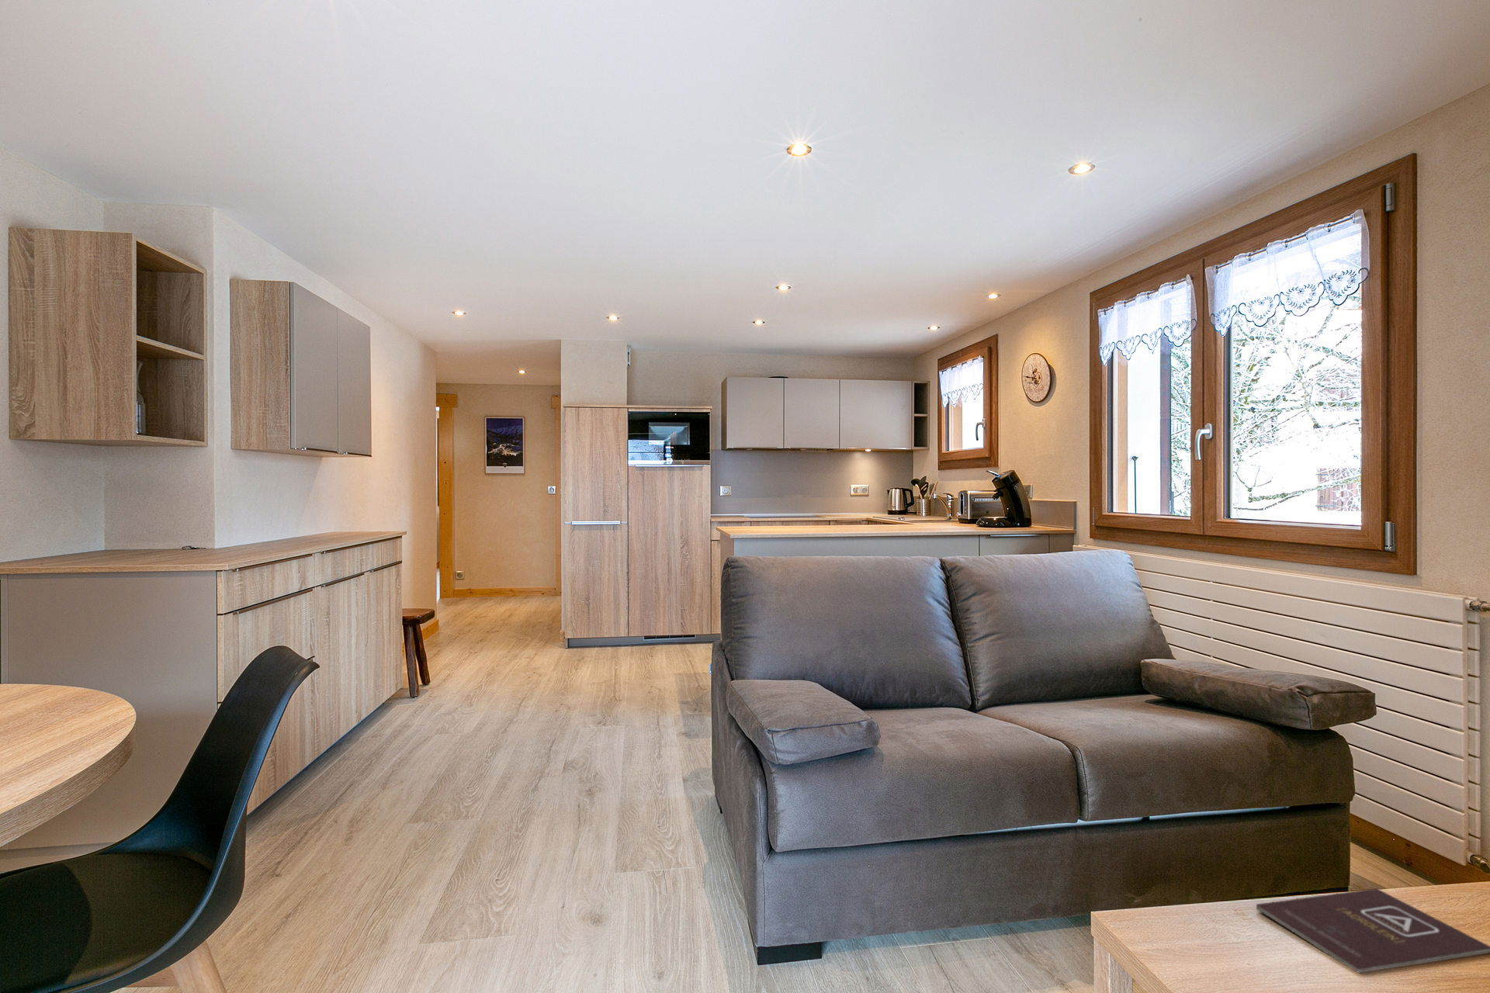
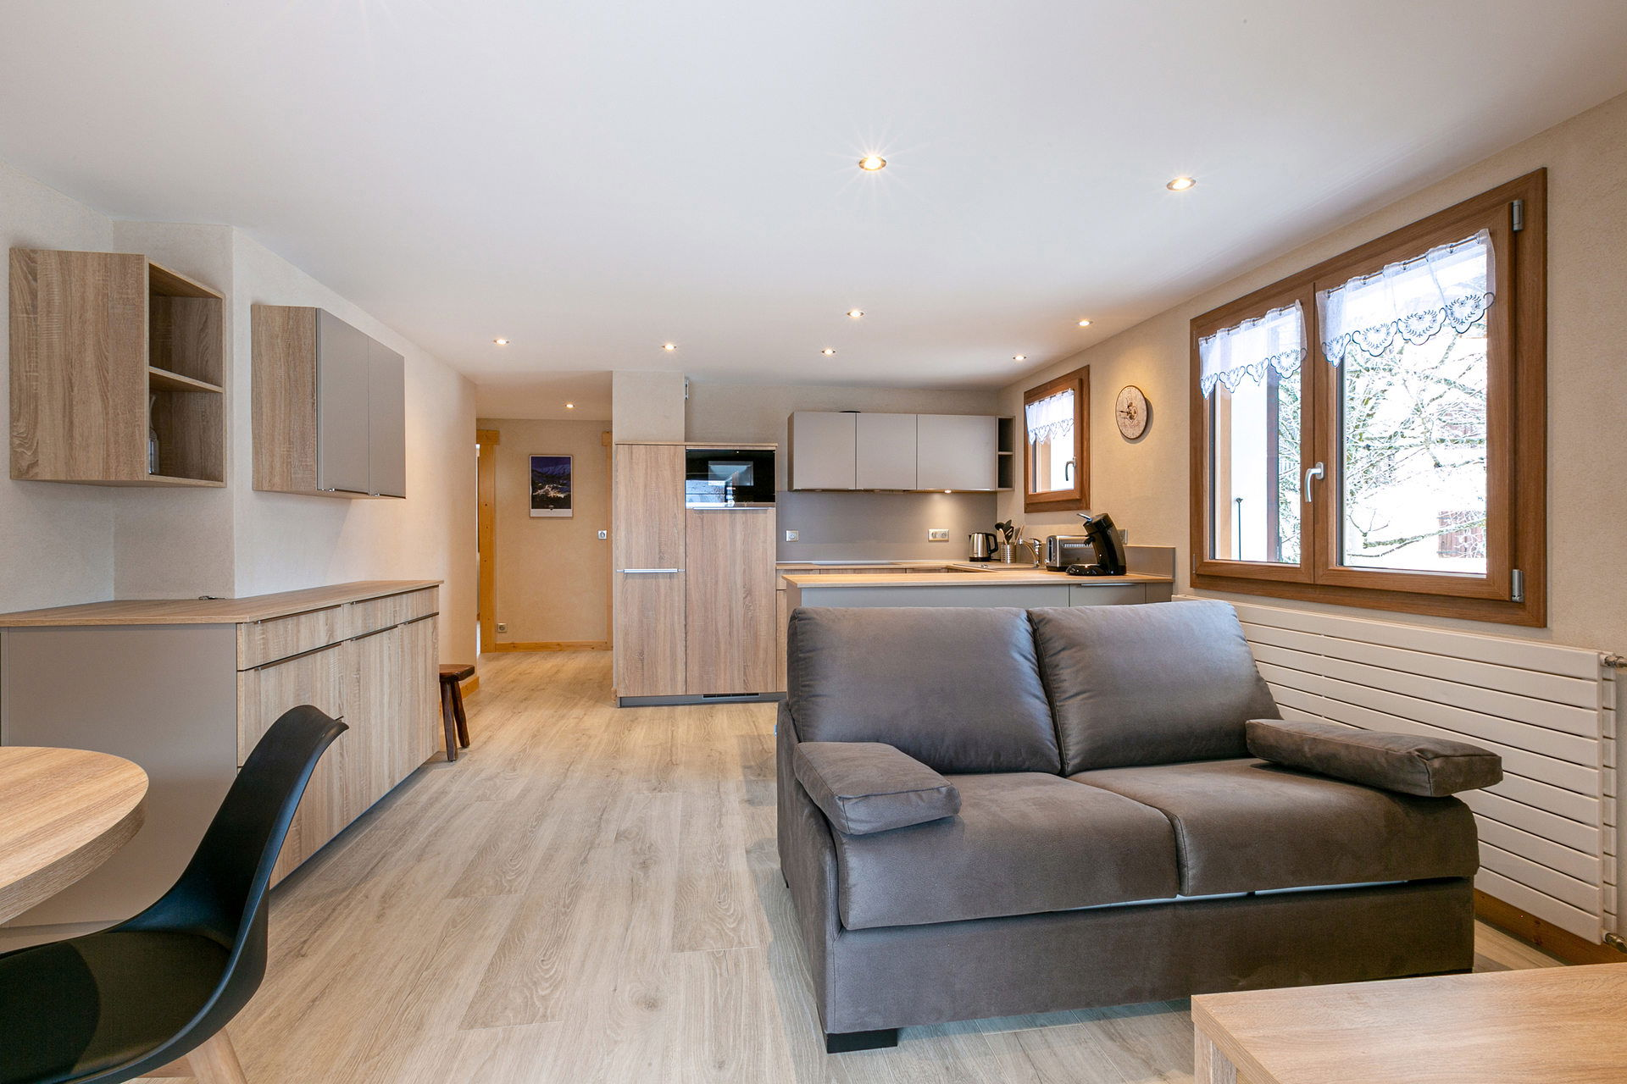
- book (1368, 927)
